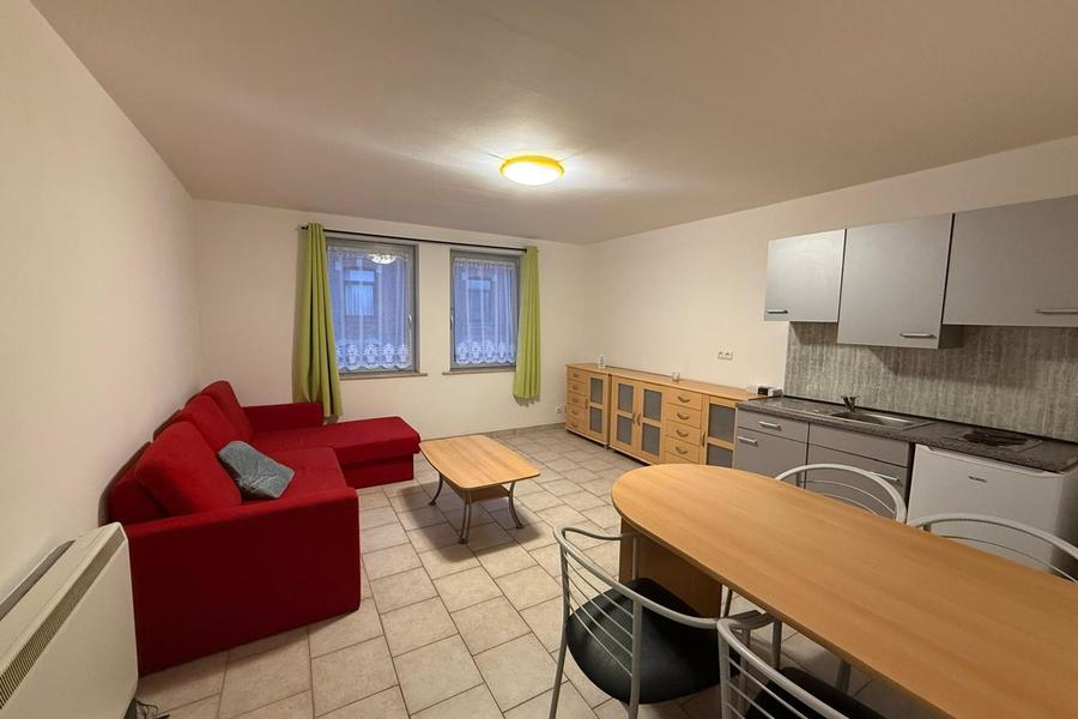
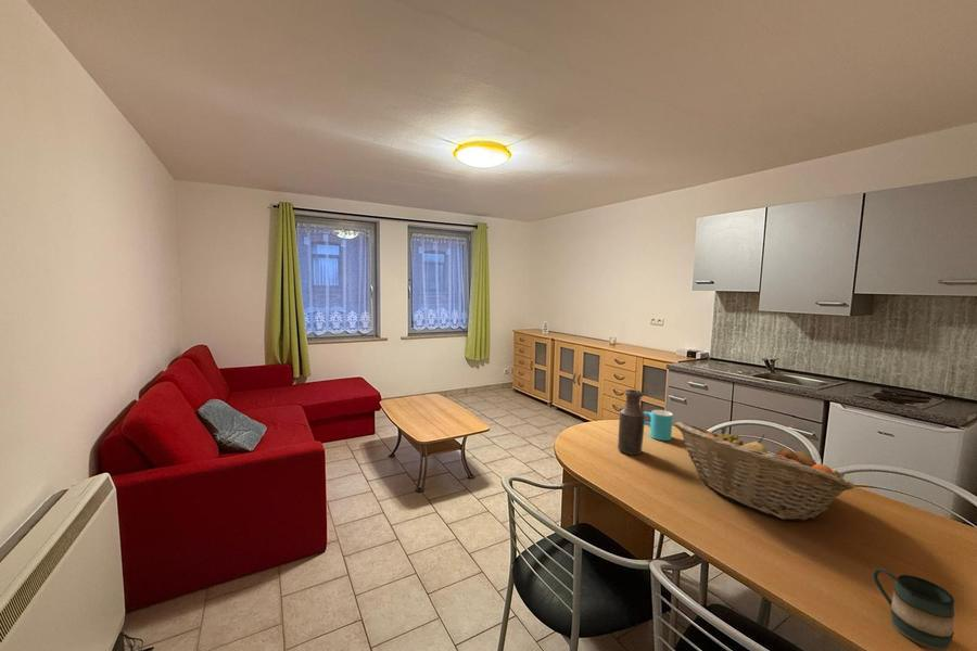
+ cup (658, 423)
+ bottle (631, 421)
+ mug (910, 603)
+ fruit basket (751, 461)
